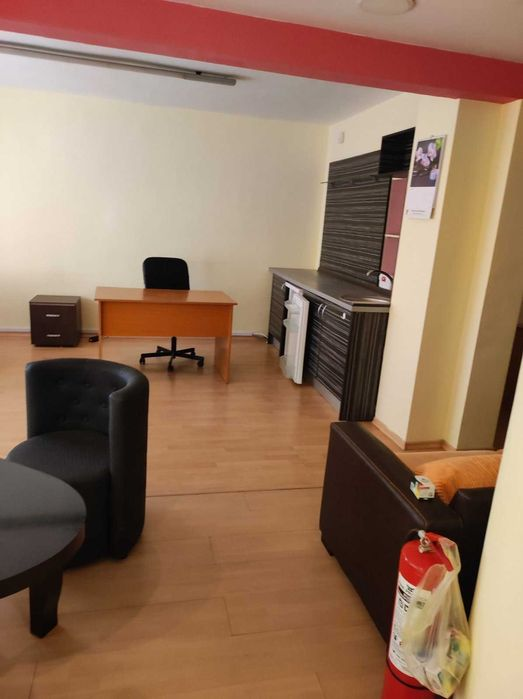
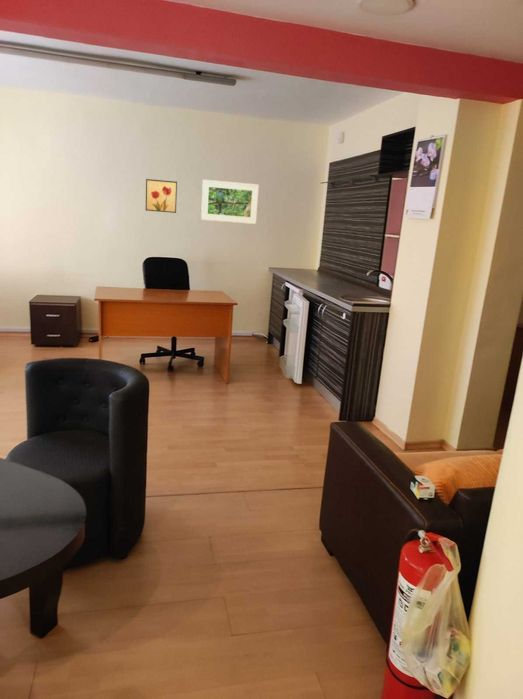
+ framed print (229, 202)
+ wall art (161, 196)
